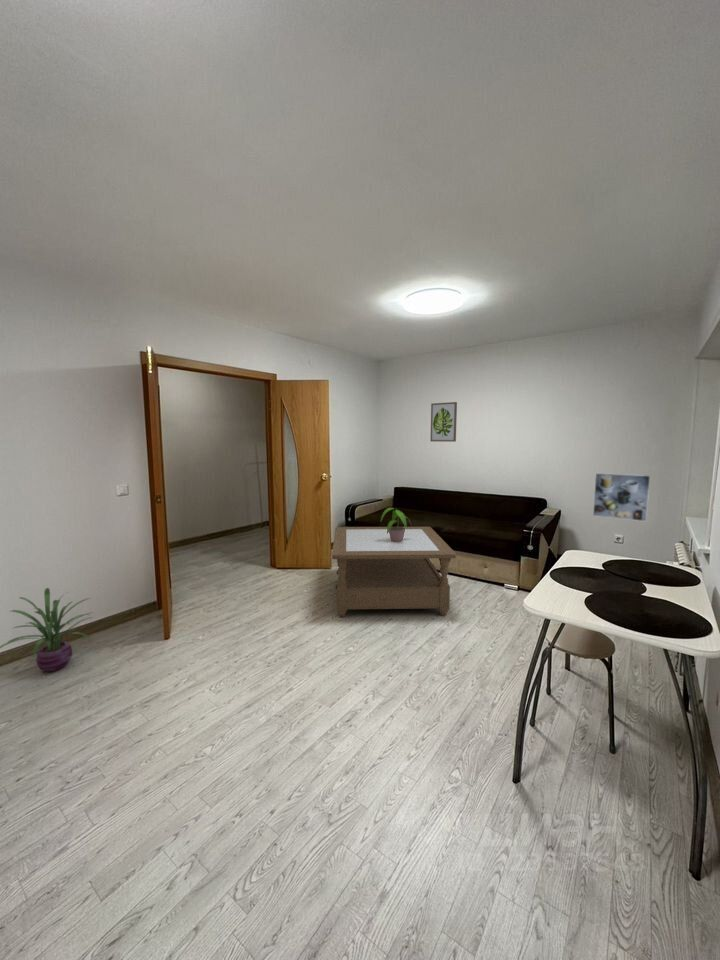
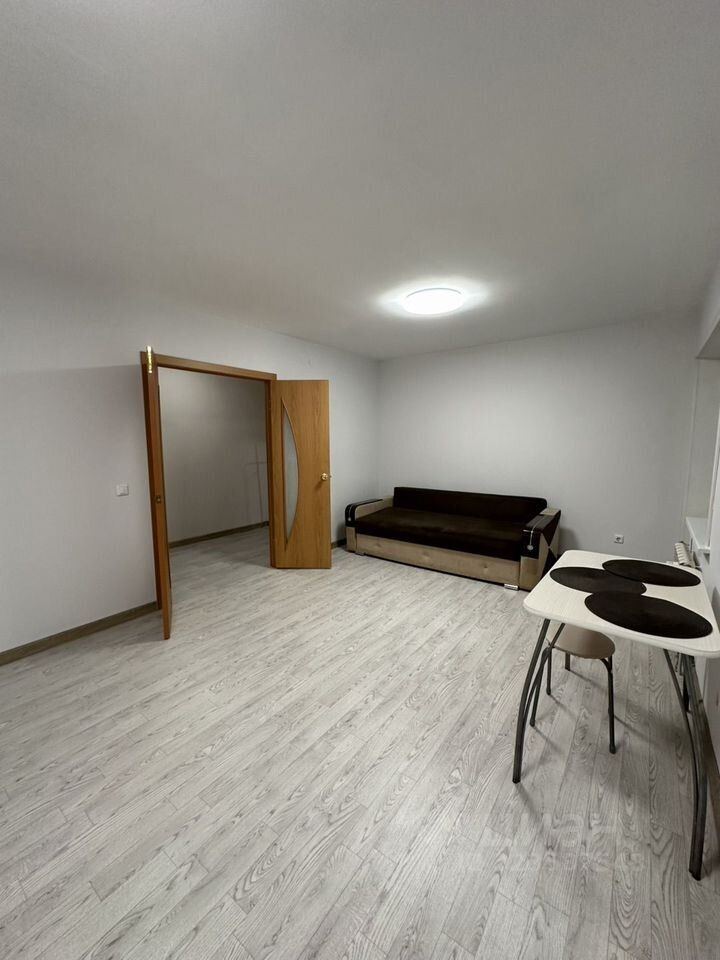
- potted plant (397, 524)
- decorative plant (48, 629)
- coffee table (387, 567)
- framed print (620, 496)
- wall art (443, 422)
